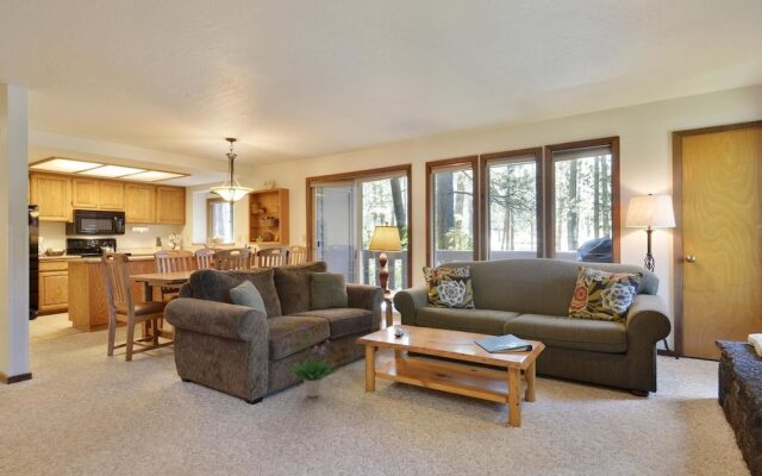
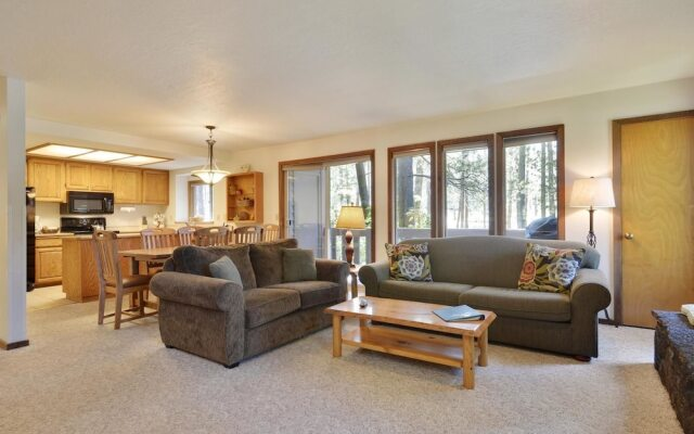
- potted plant (313, 361)
